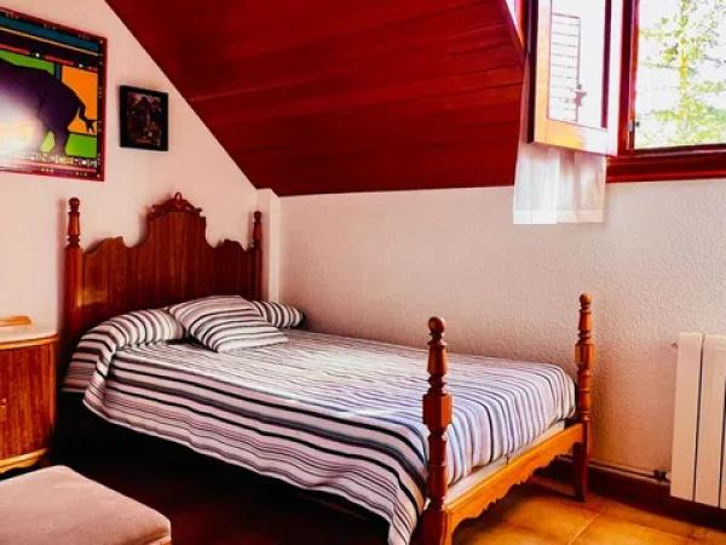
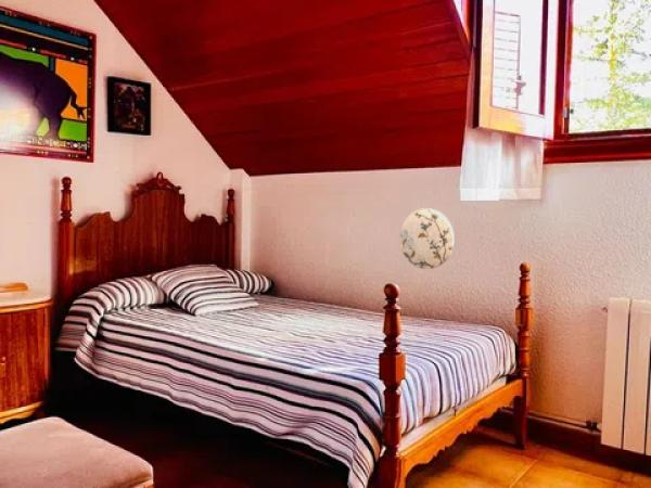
+ decorative plate (425, 239)
